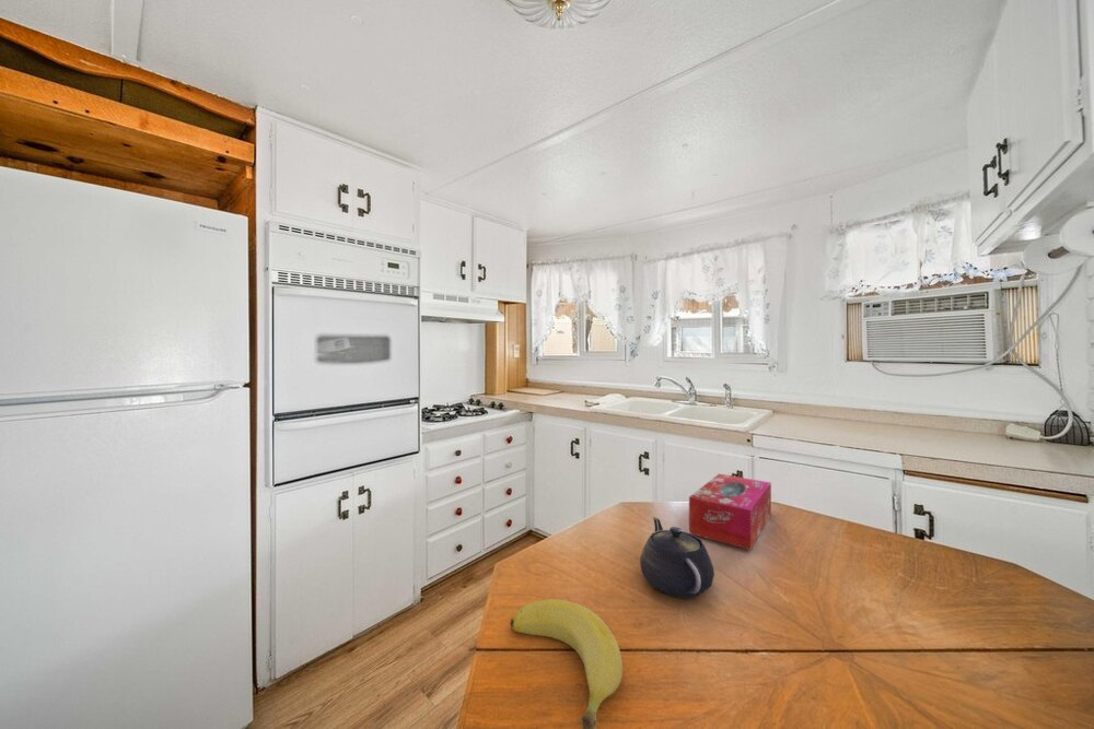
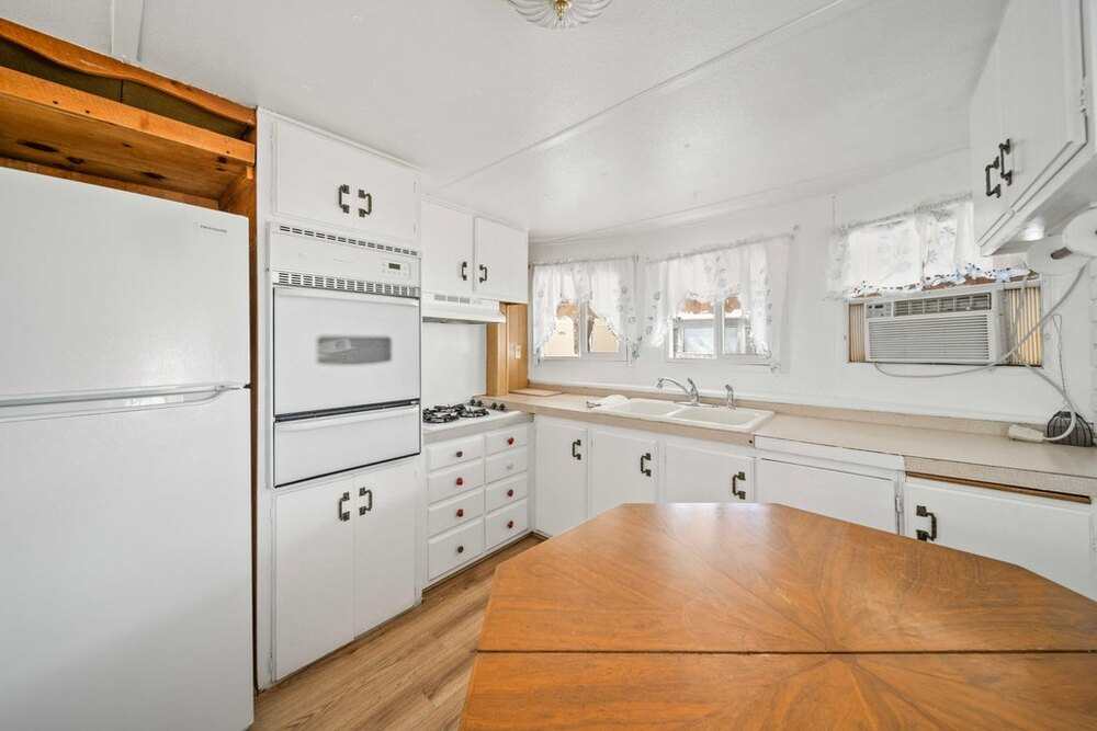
- banana (559, 639)
- tissue box (732, 506)
- teapot (674, 554)
